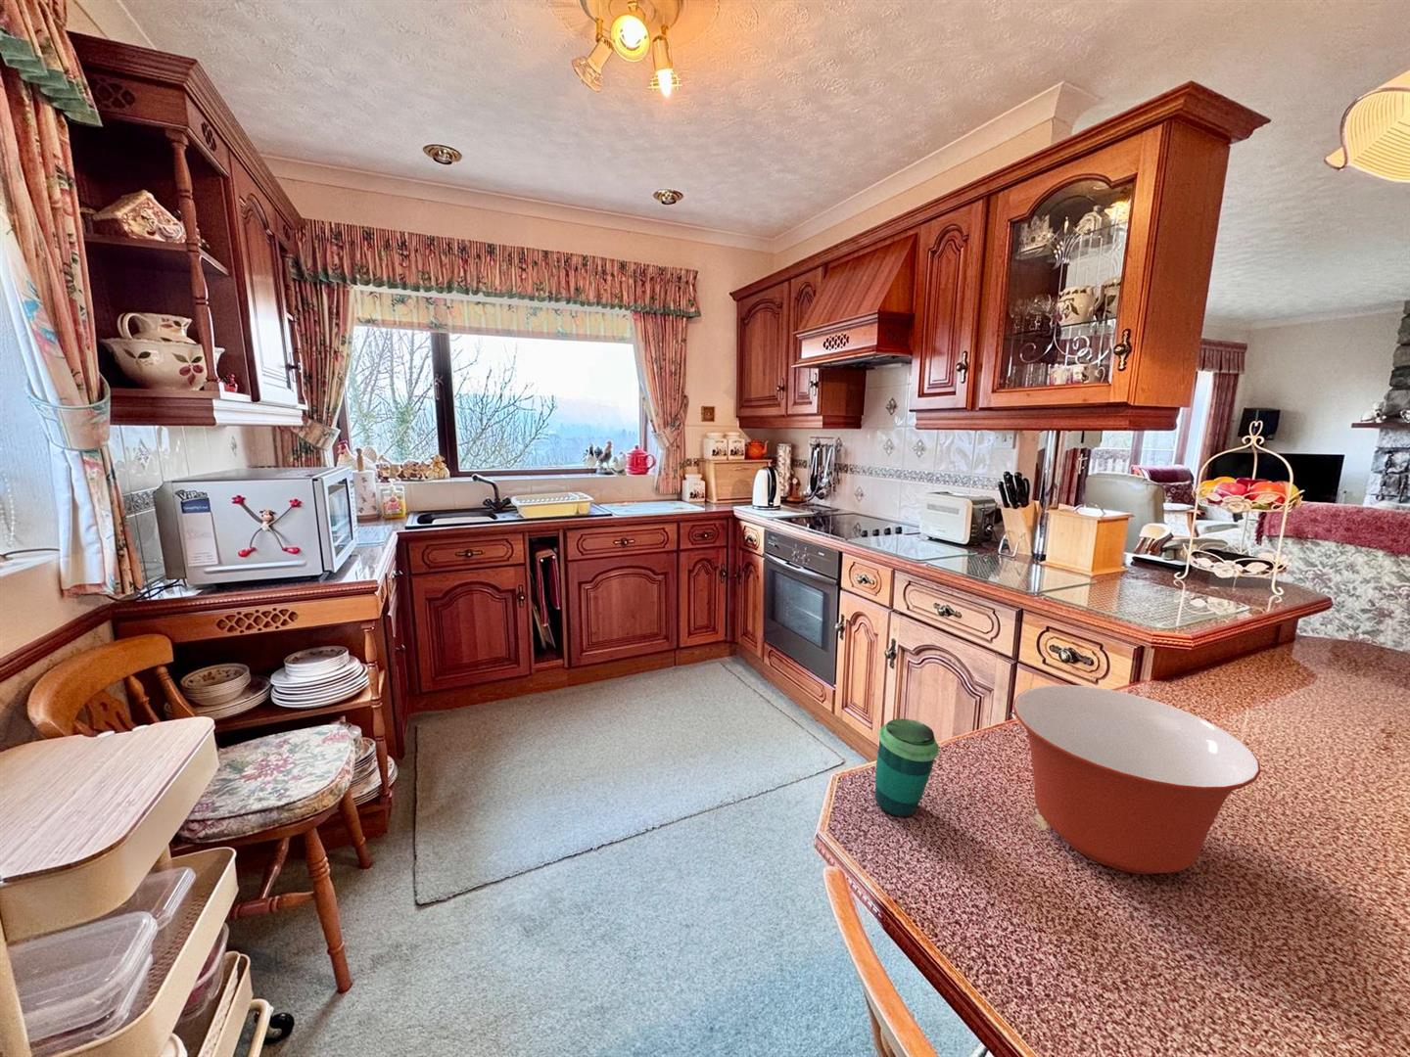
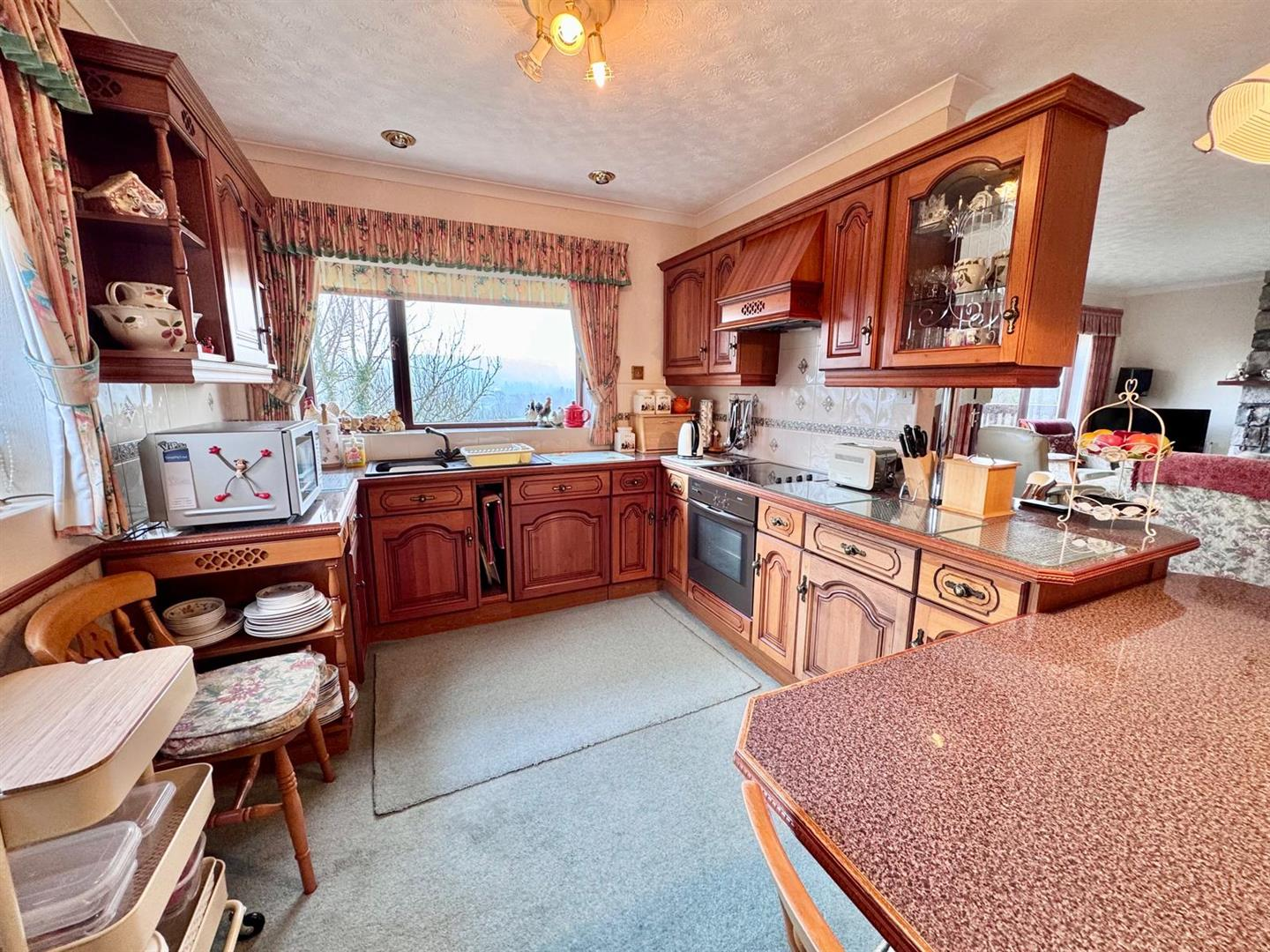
- mixing bowl (1116, 783)
- cup (906, 768)
